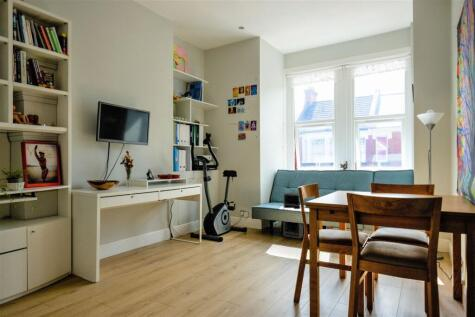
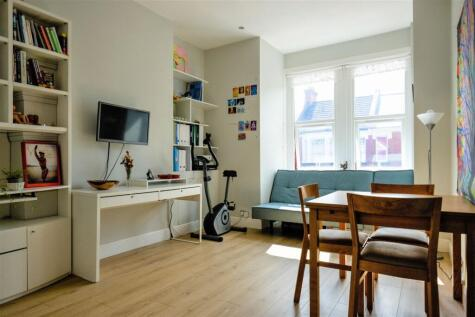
- speaker (294, 208)
